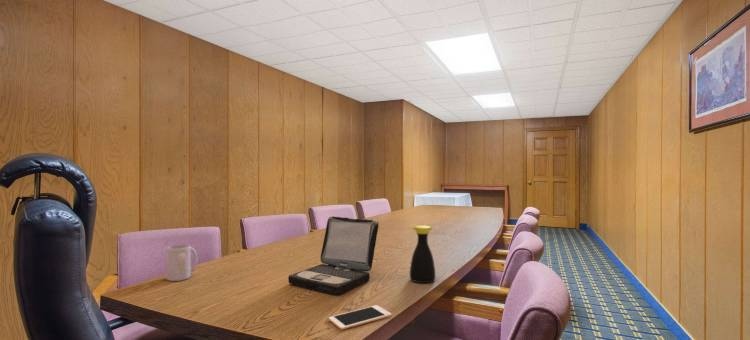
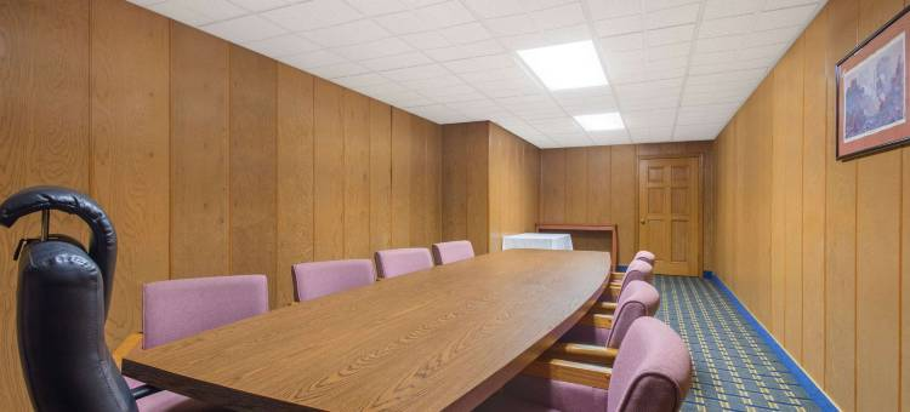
- laptop (334, 250)
- bottle (422, 253)
- mug (182, 261)
- cell phone (360, 316)
